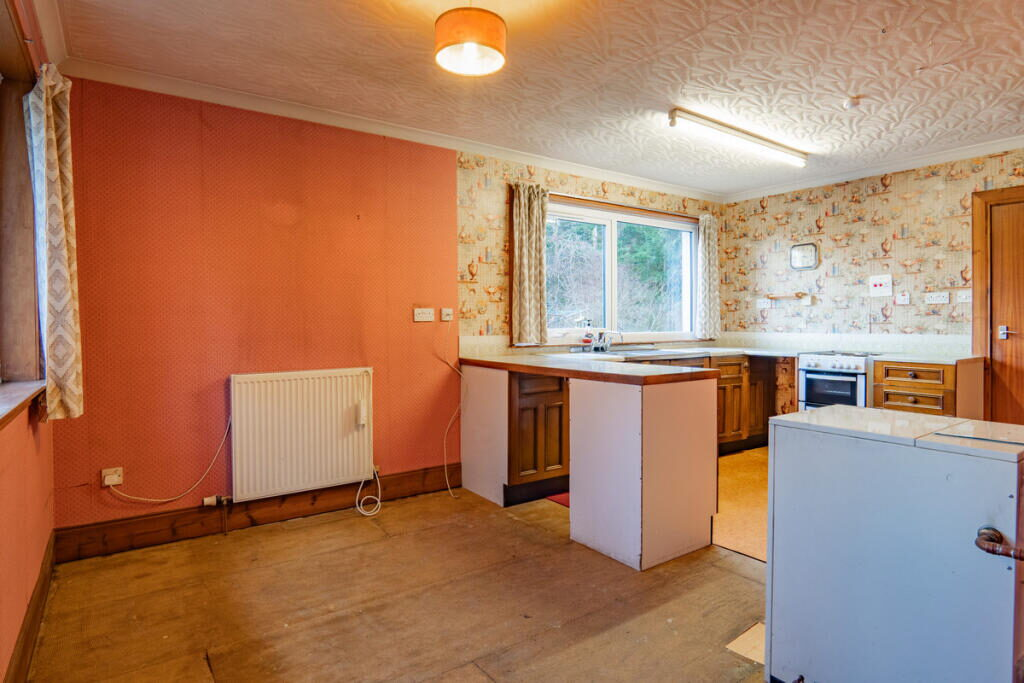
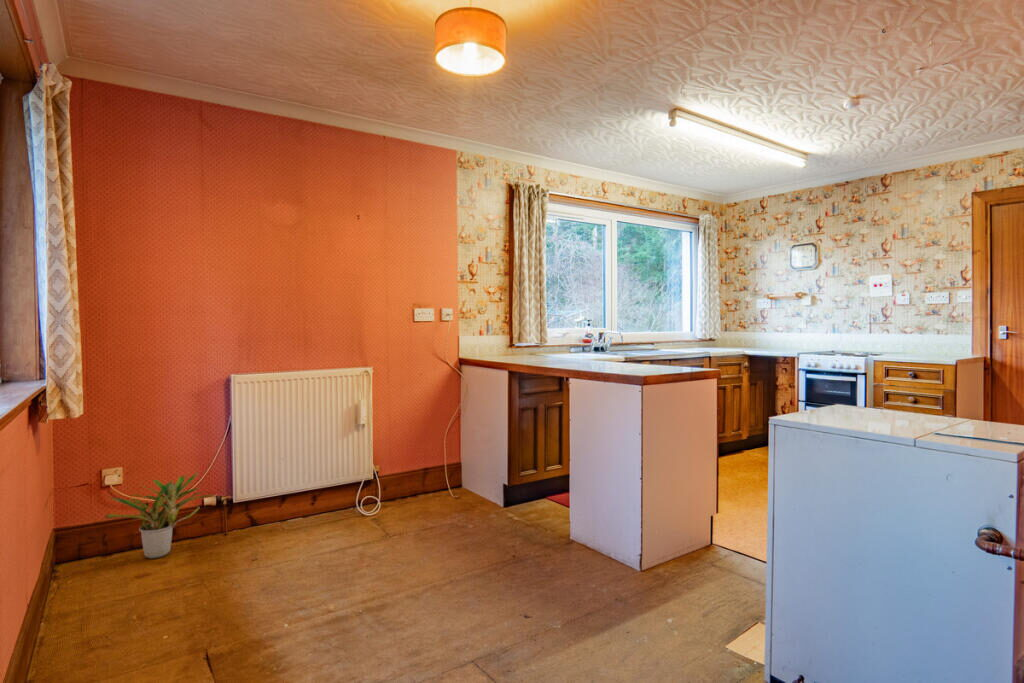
+ potted plant (164, 515)
